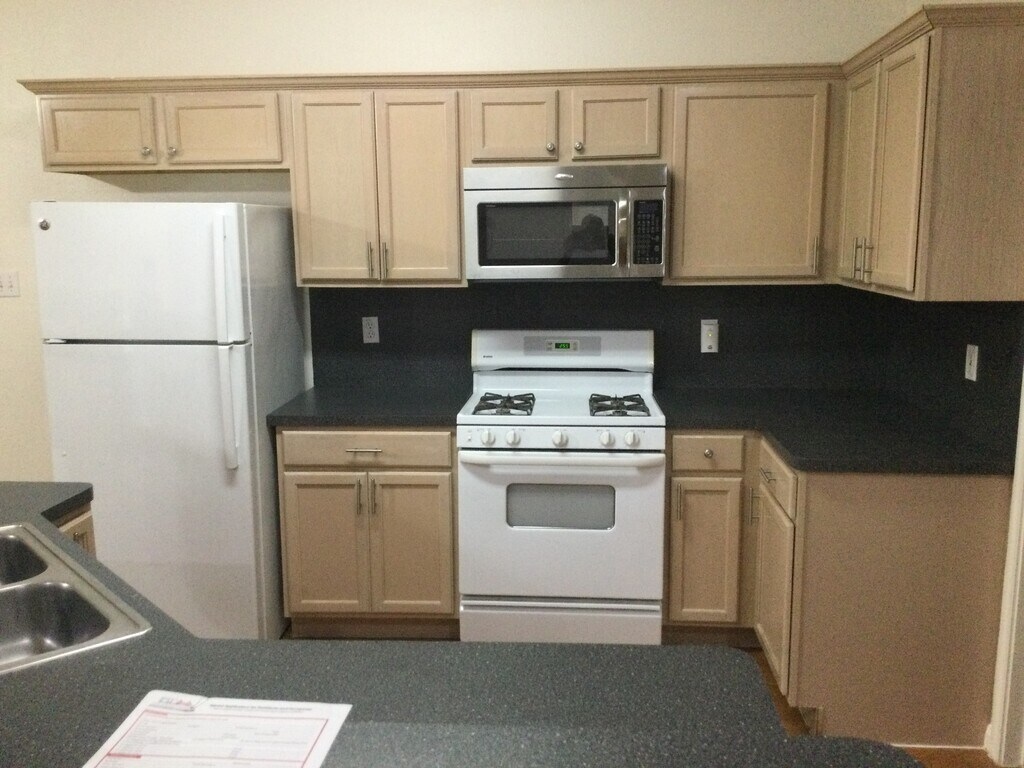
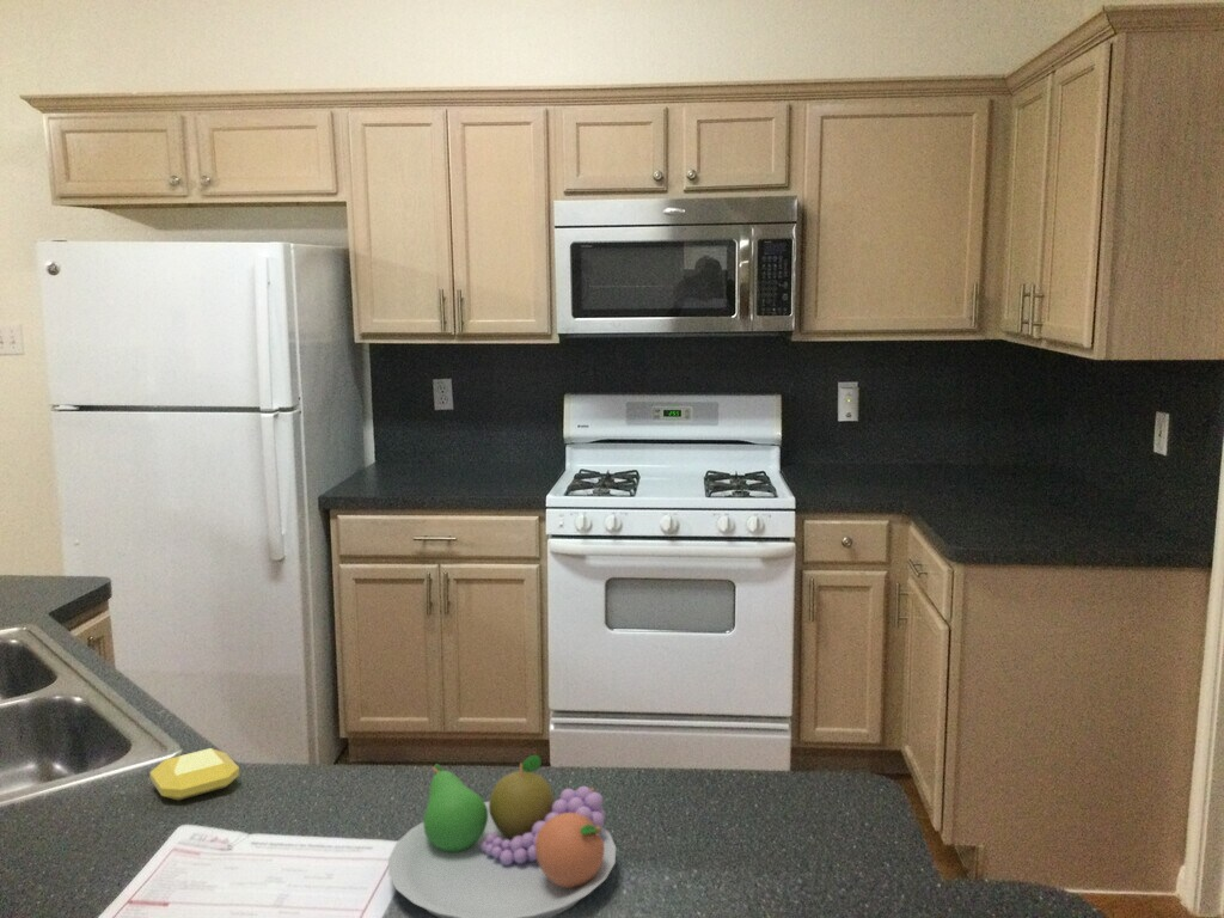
+ fruit bowl (500, 827)
+ soap bar (195, 773)
